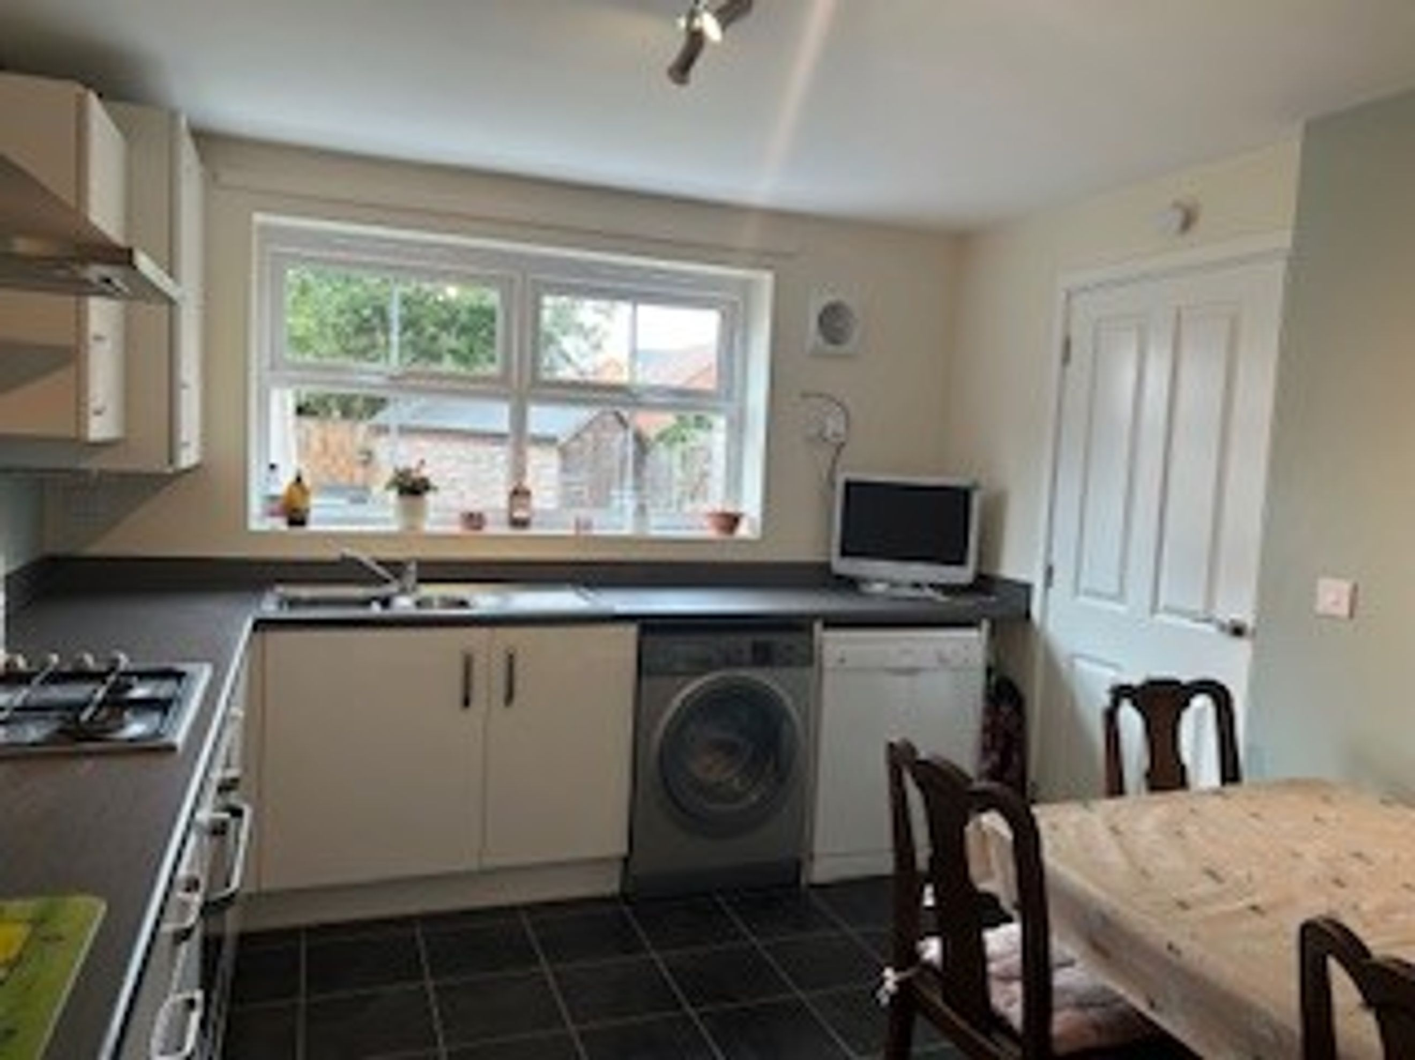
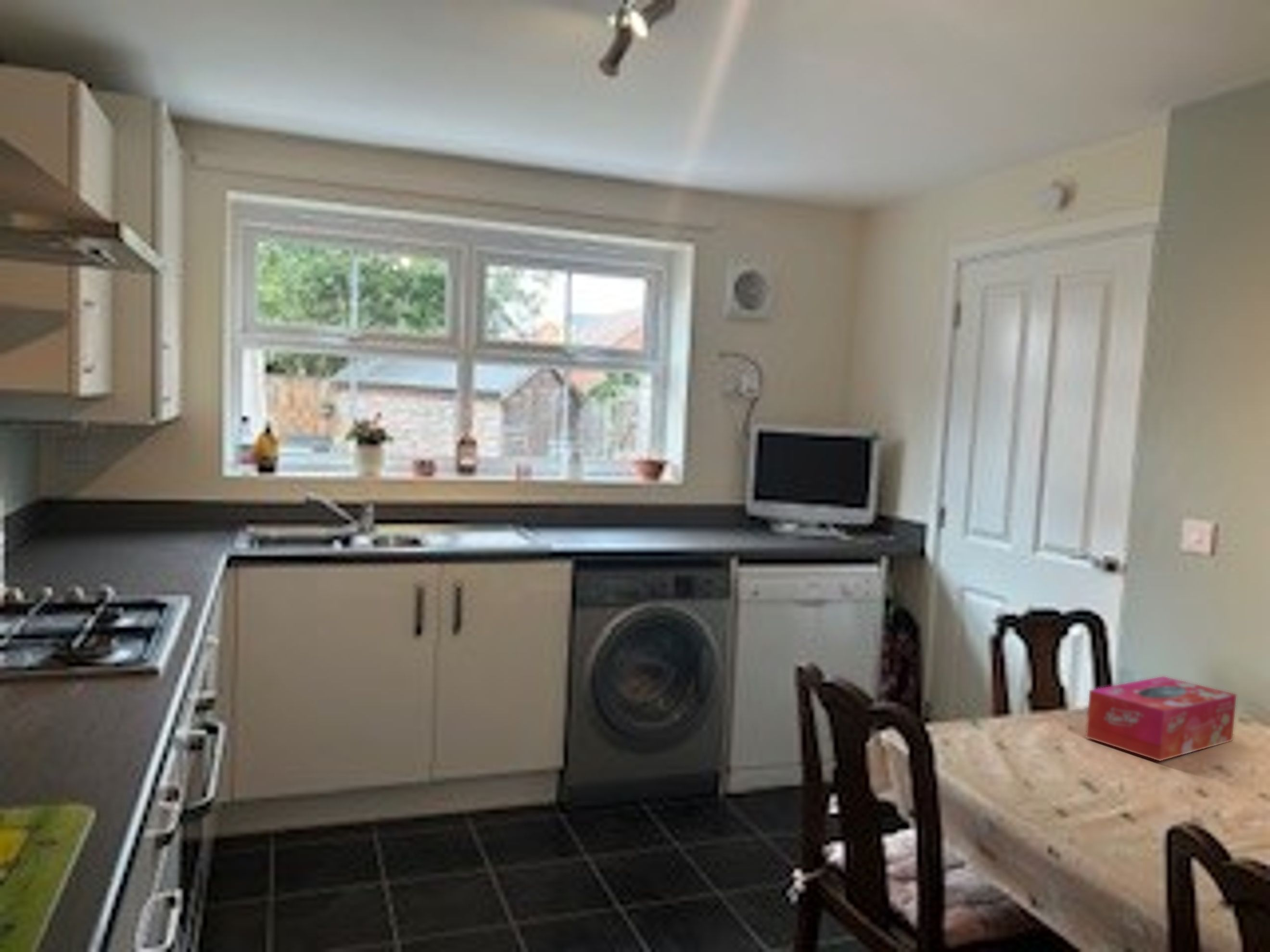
+ tissue box (1161, 715)
